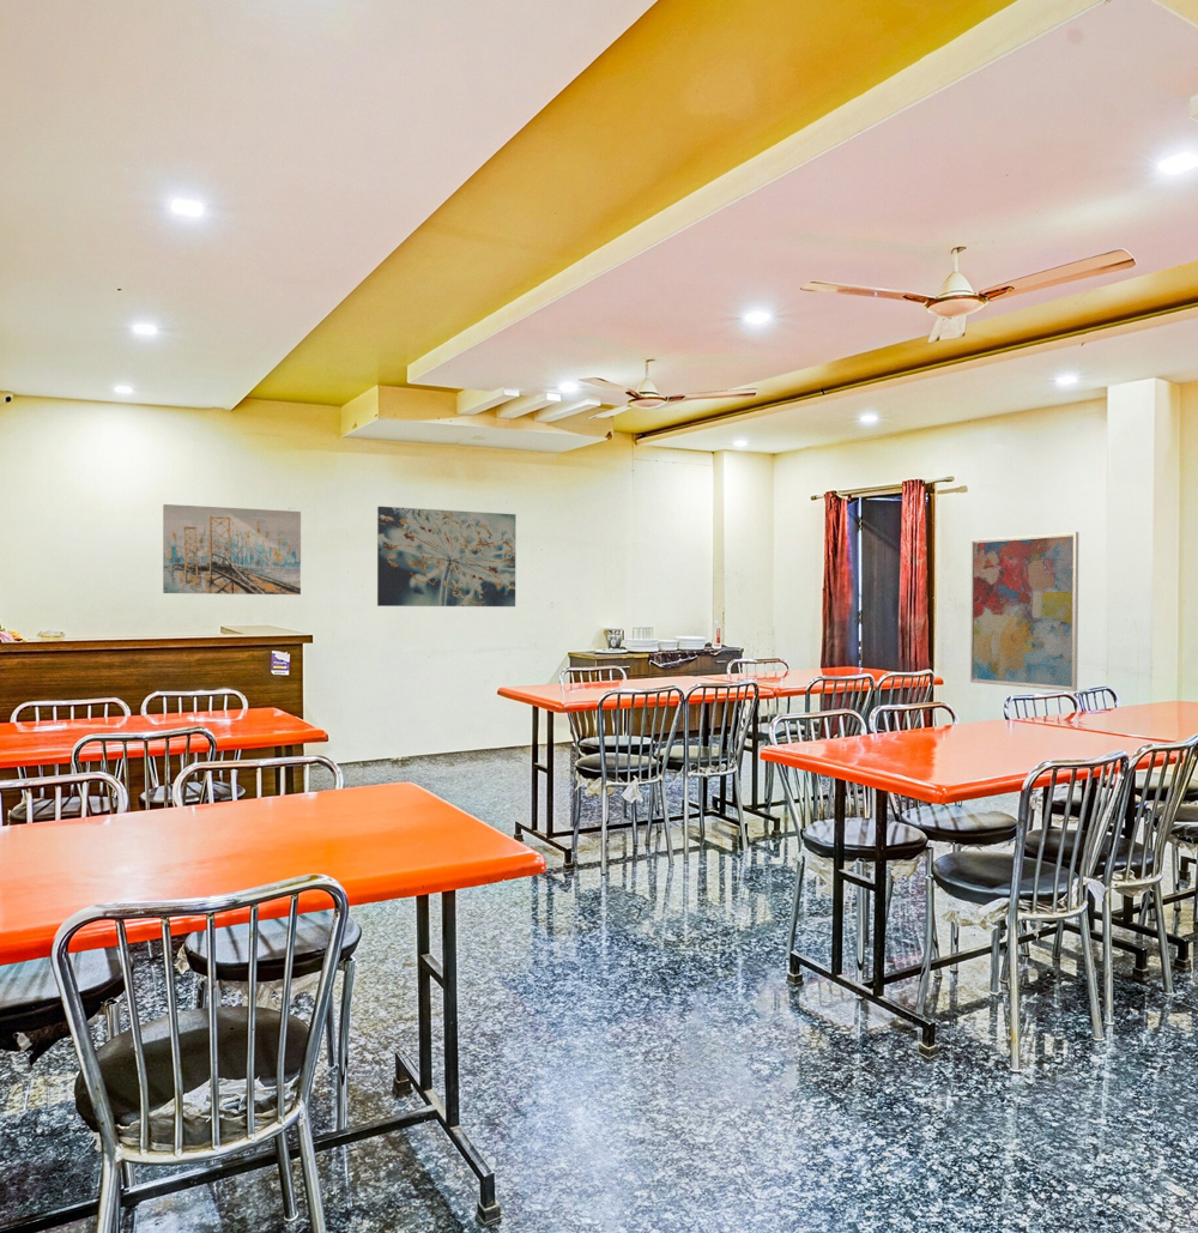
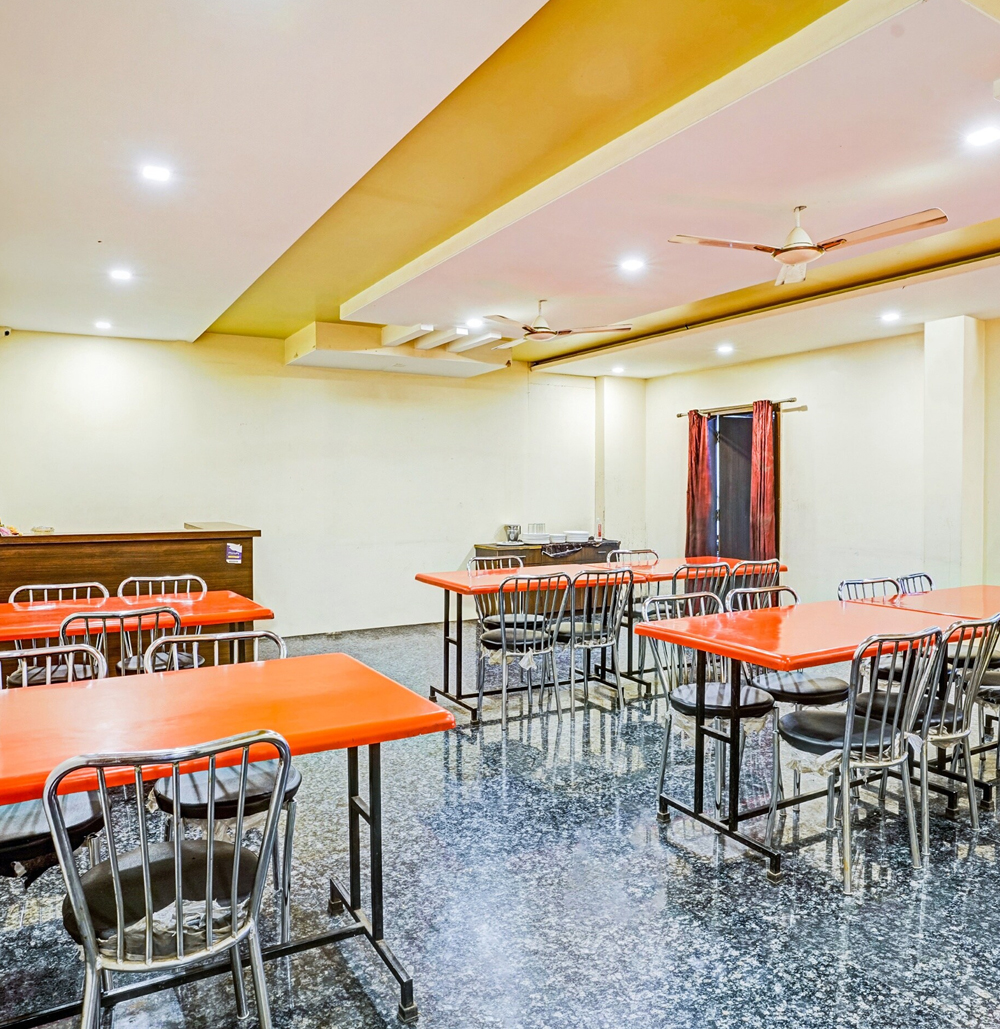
- wall art (448, 558)
- wall art (1021, 611)
- wall art (234, 550)
